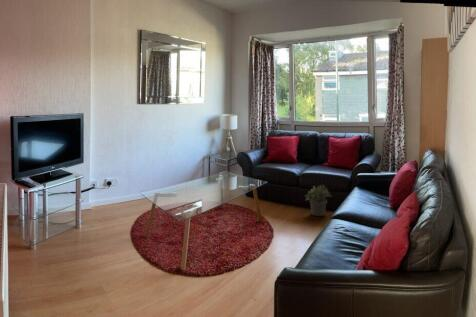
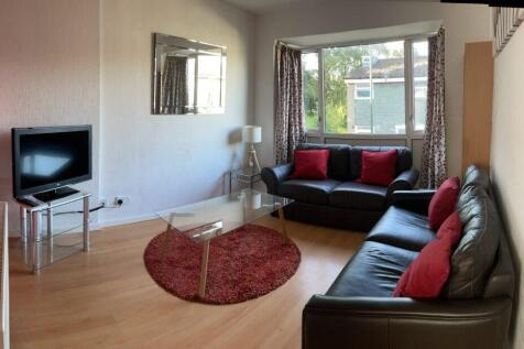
- potted plant (319, 199)
